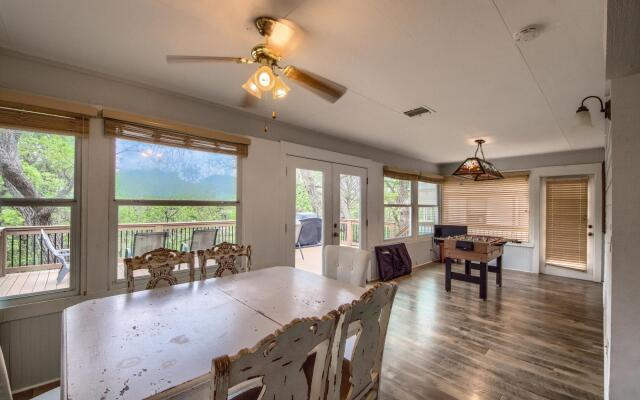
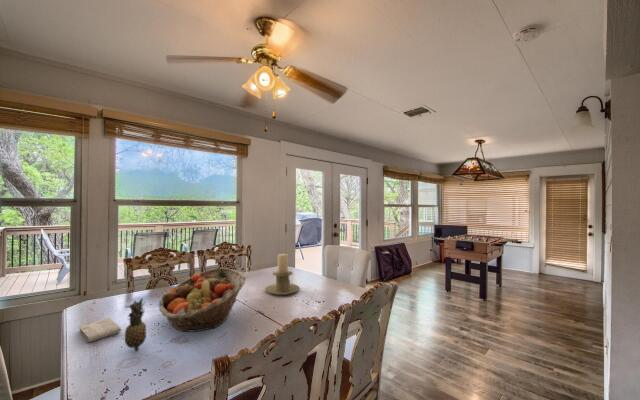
+ fruit basket (203, 296)
+ fruit (135, 323)
+ candle holder (282, 272)
+ washcloth (99, 328)
